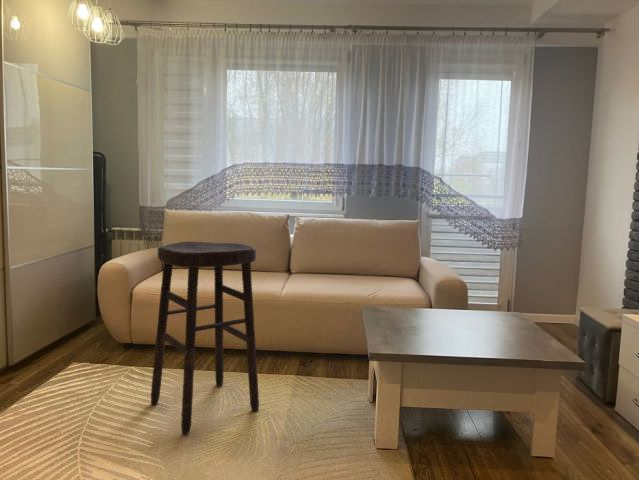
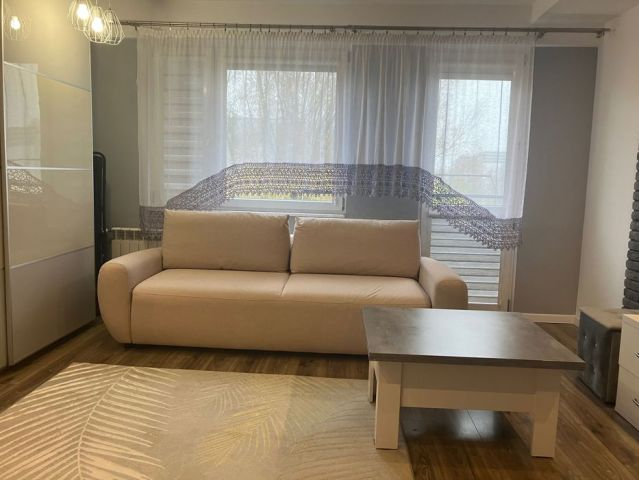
- stool (205, 327)
